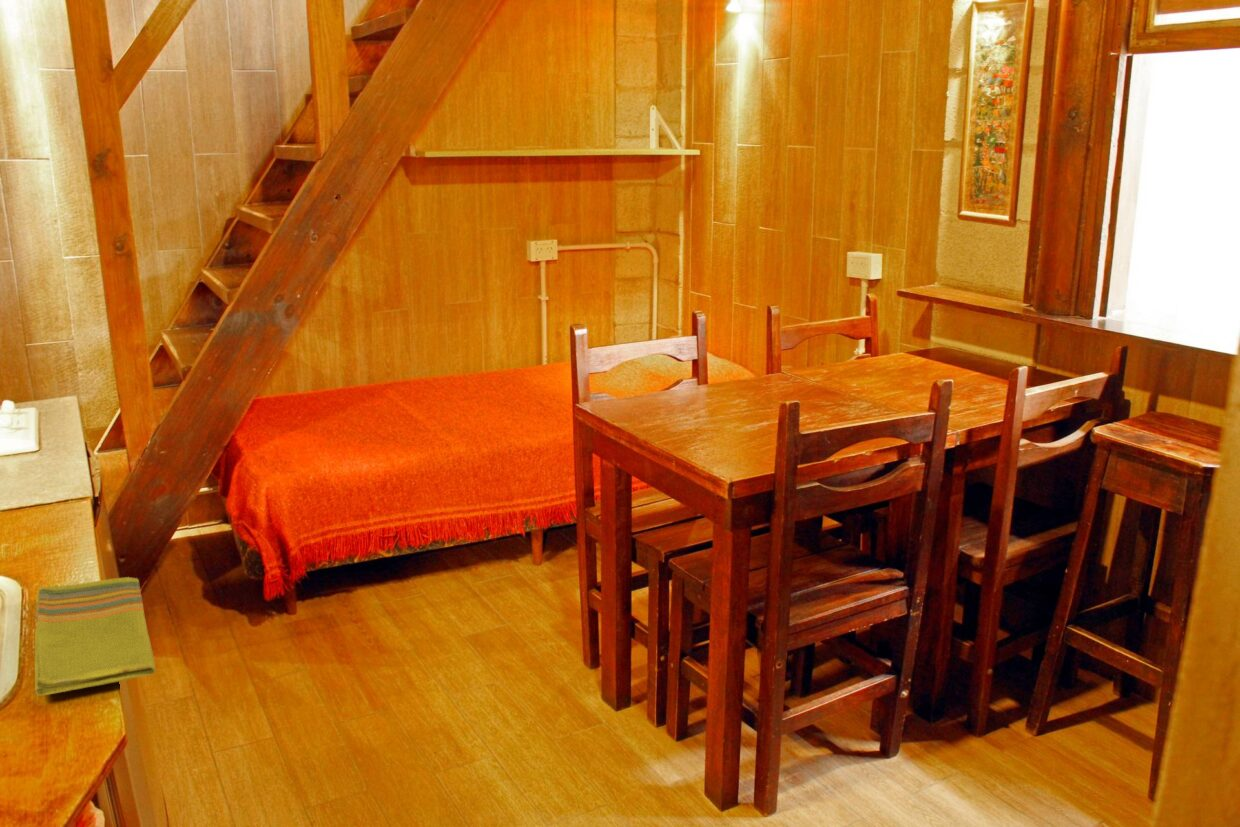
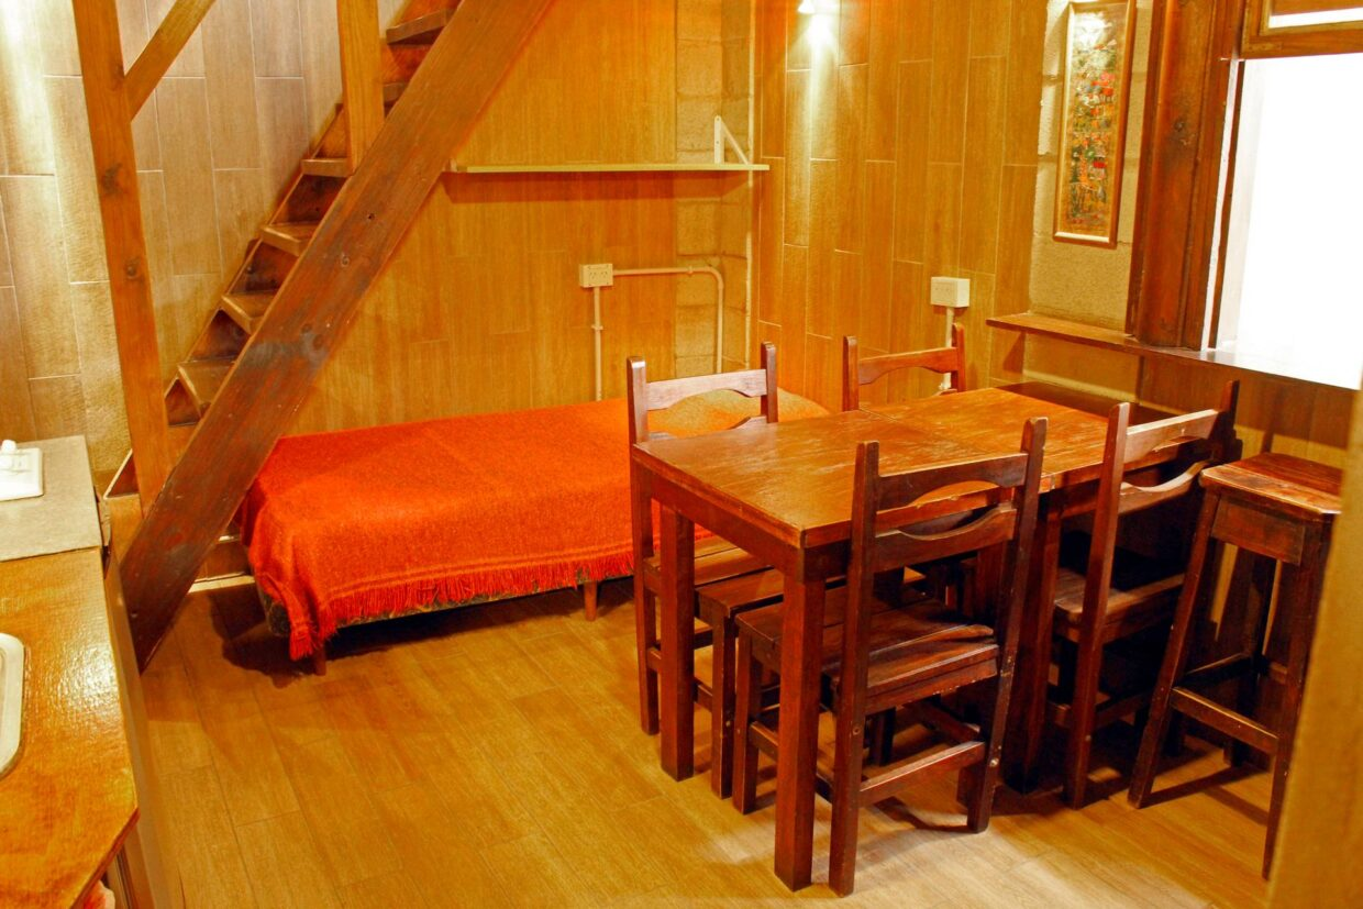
- dish towel (91, 627)
